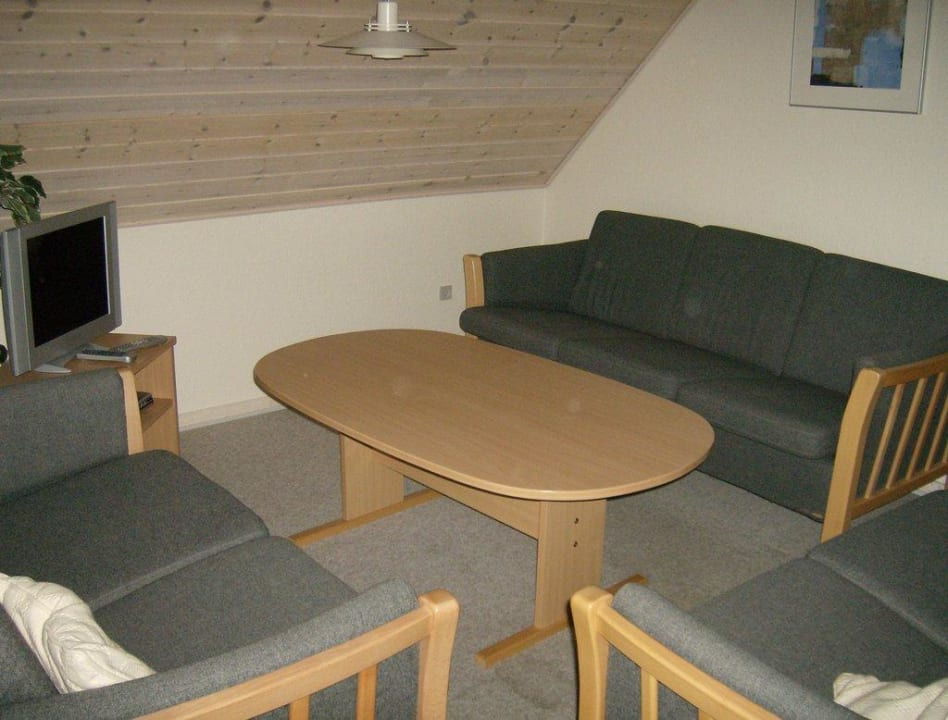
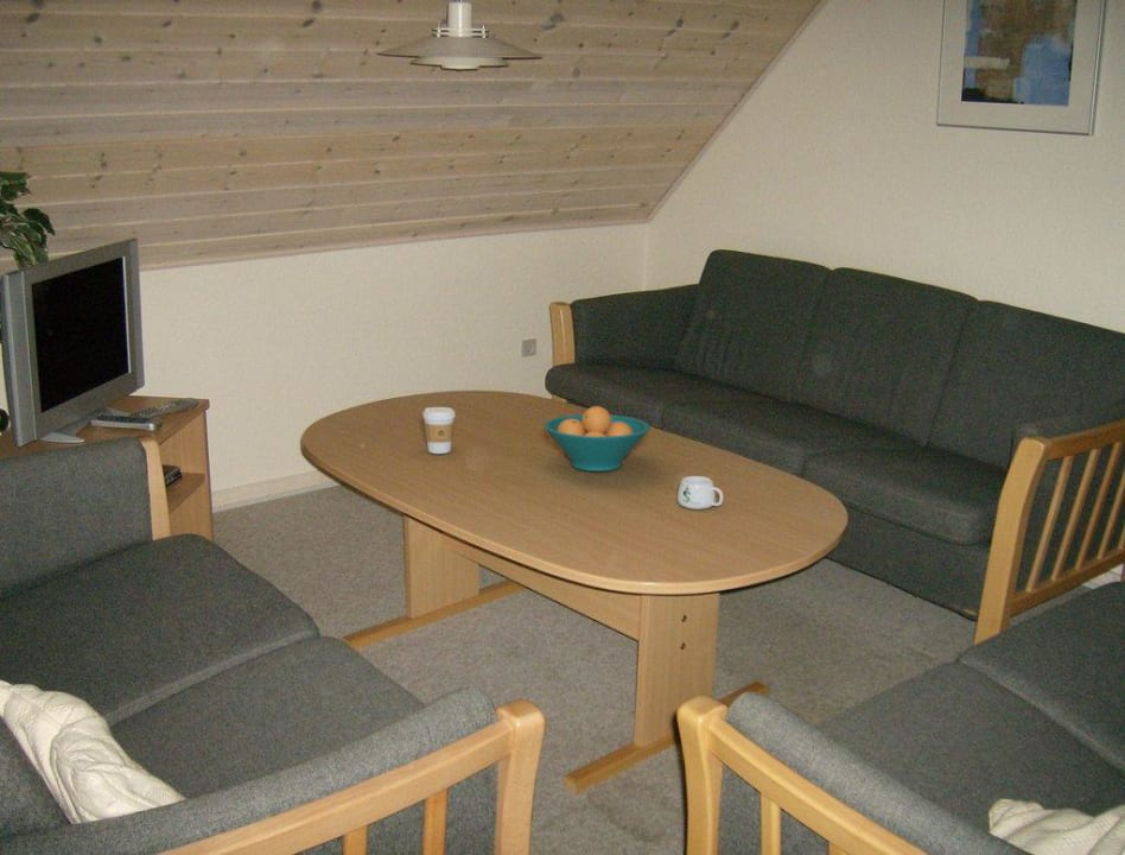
+ fruit bowl (596, 436)
+ coffee cup (439, 429)
+ mug (700, 493)
